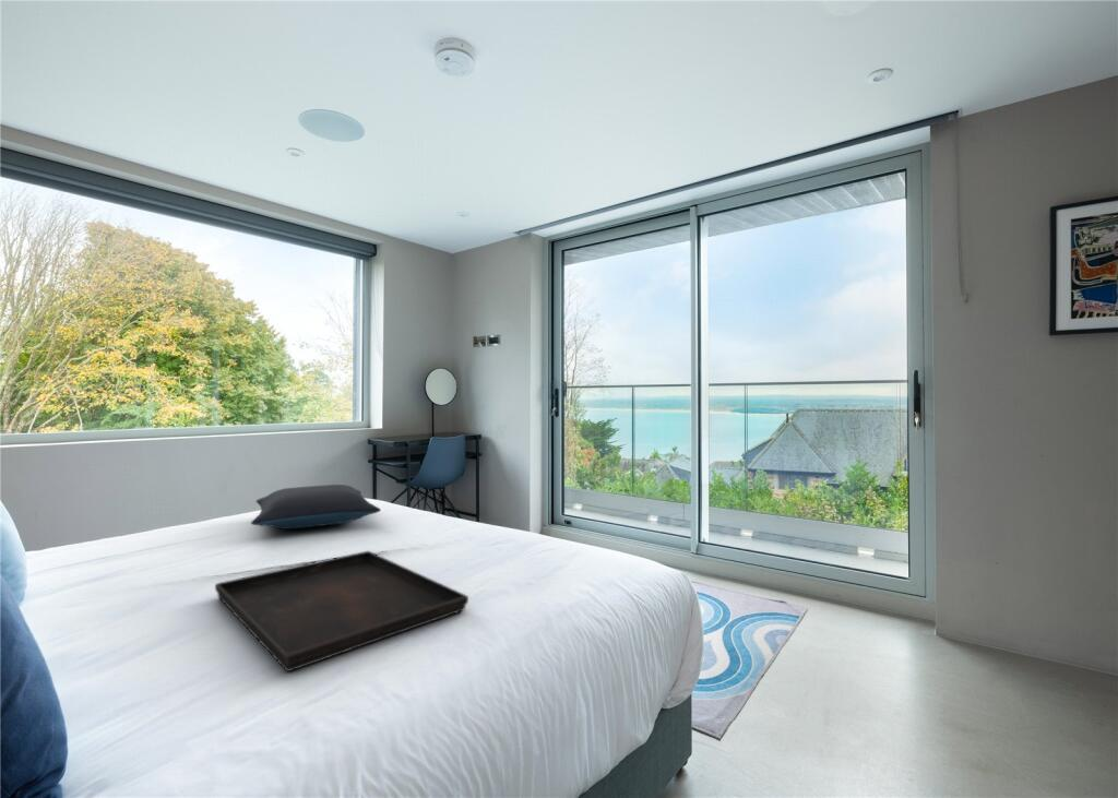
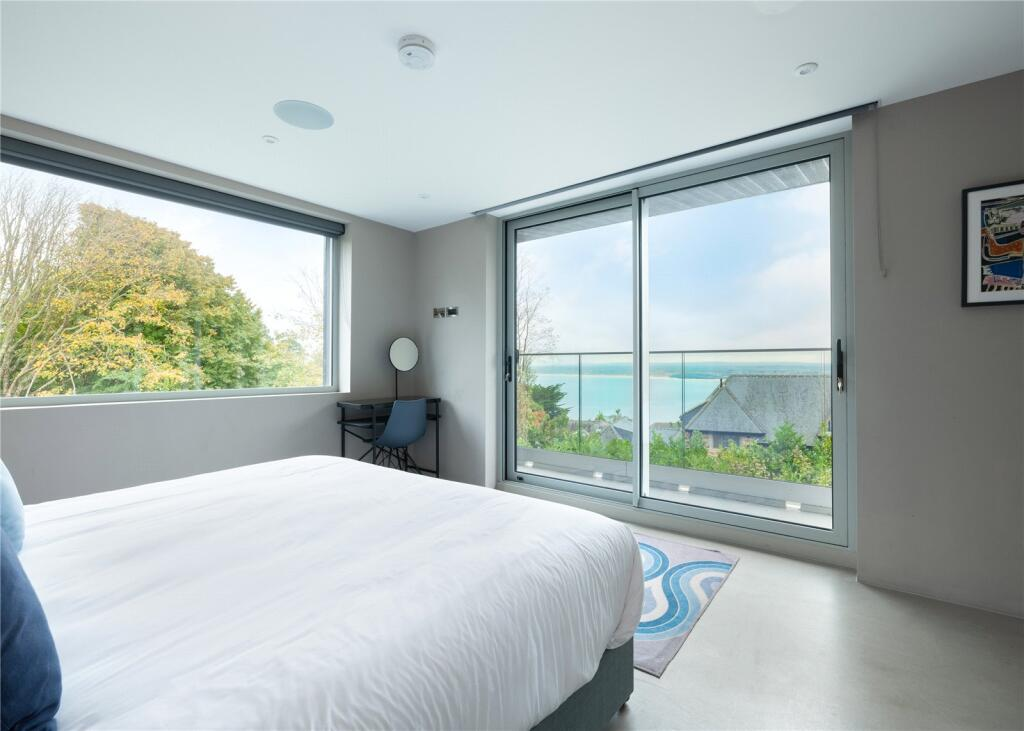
- pillow (313, 505)
- serving tray (337, 596)
